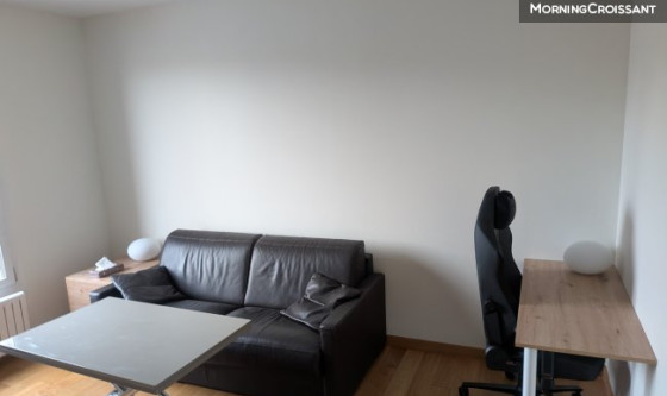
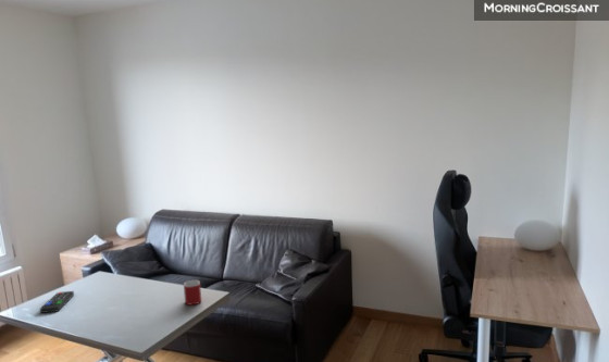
+ mug (191, 290)
+ remote control (58, 301)
